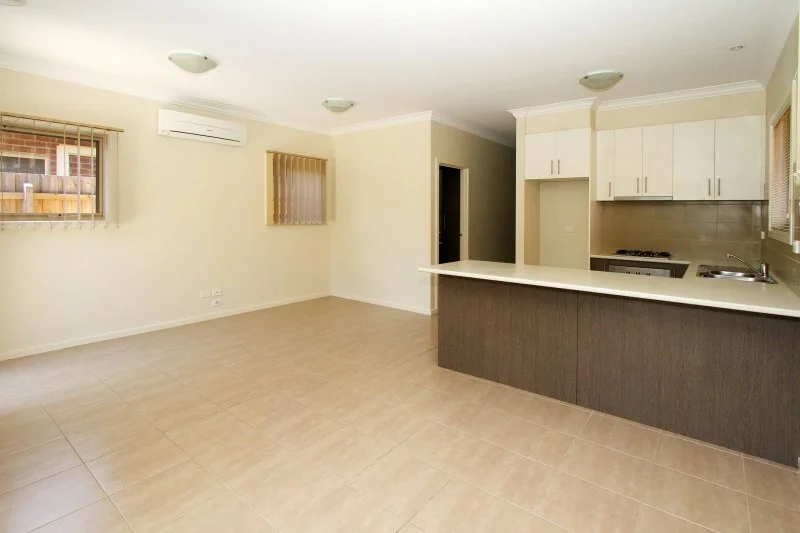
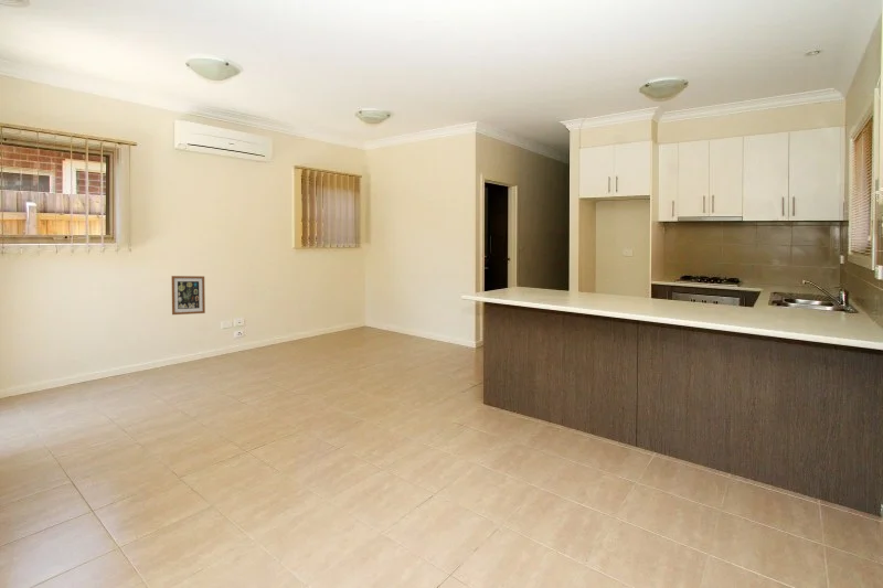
+ wall art (188, 295)
